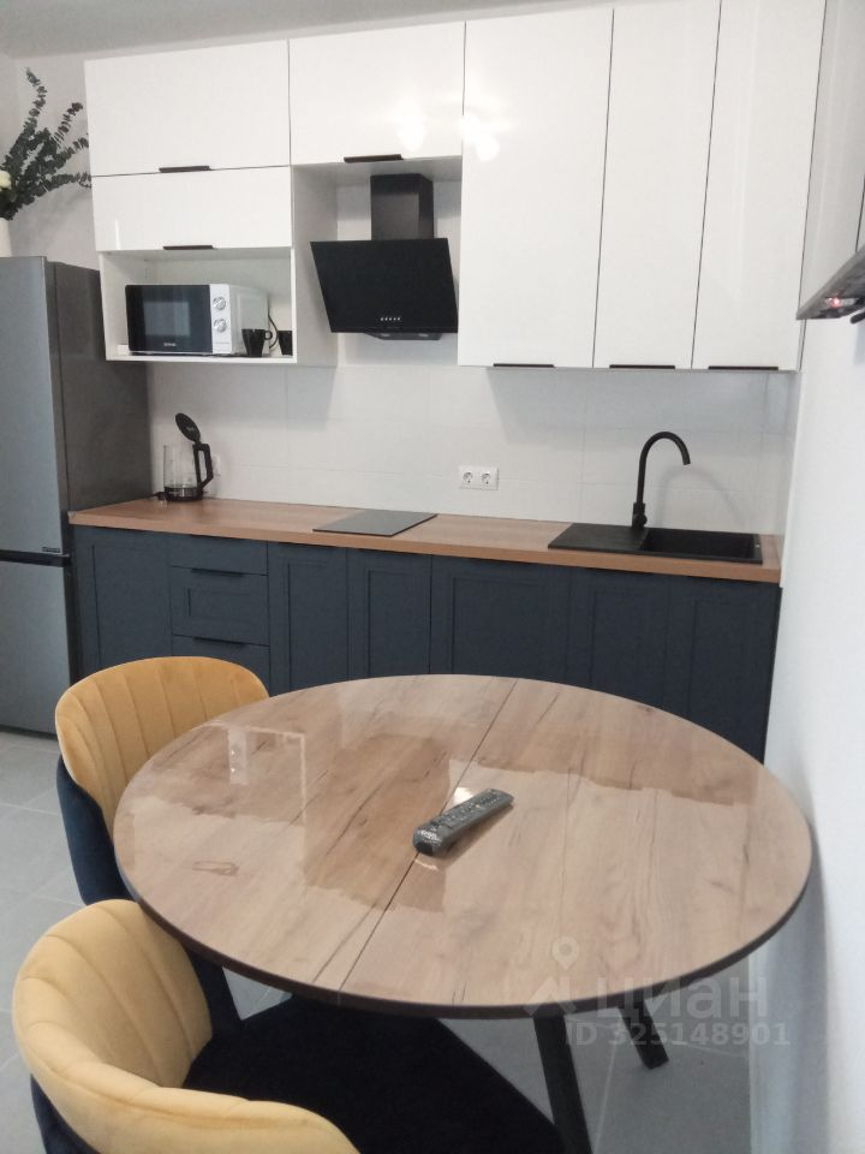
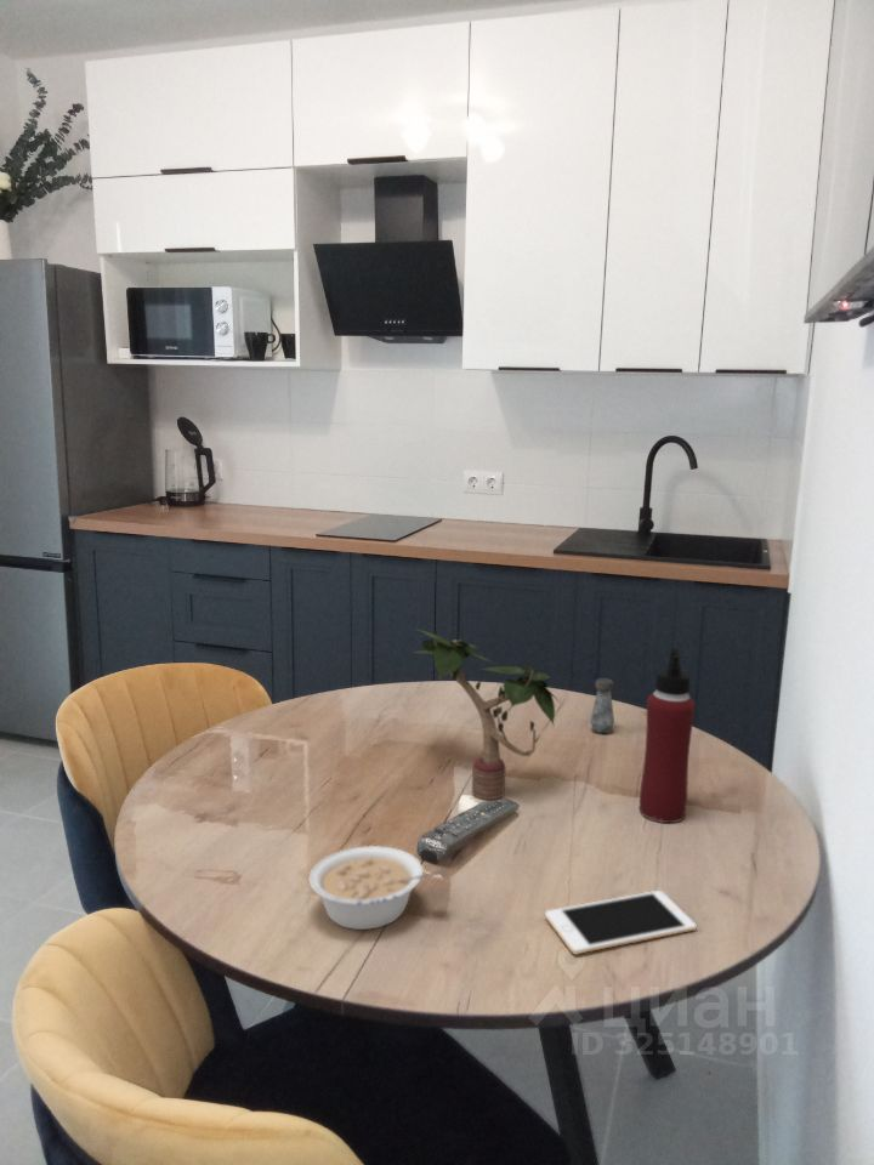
+ legume (370, 886)
+ potted plant (475, 700)
+ water bottle (668, 733)
+ salt shaker (602, 704)
+ cell phone (619, 920)
